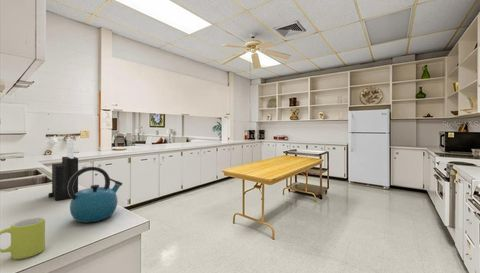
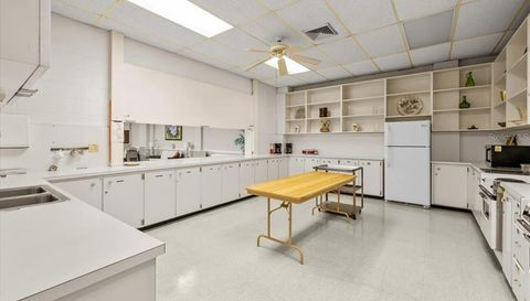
- knife block (62, 167)
- mug (20, 239)
- kettle (97, 191)
